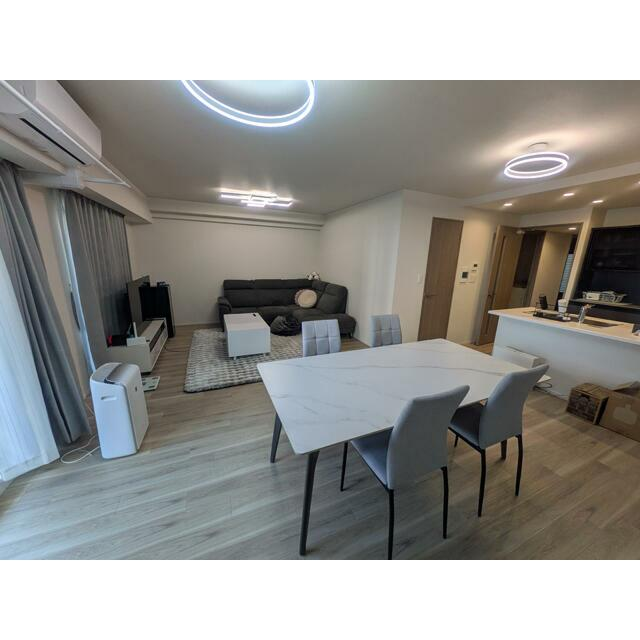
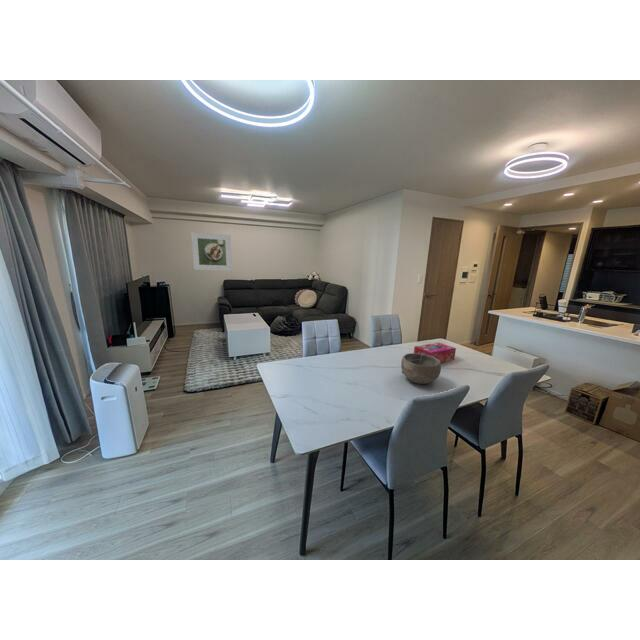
+ bowl (419, 369)
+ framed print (212, 252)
+ tissue box (434, 353)
